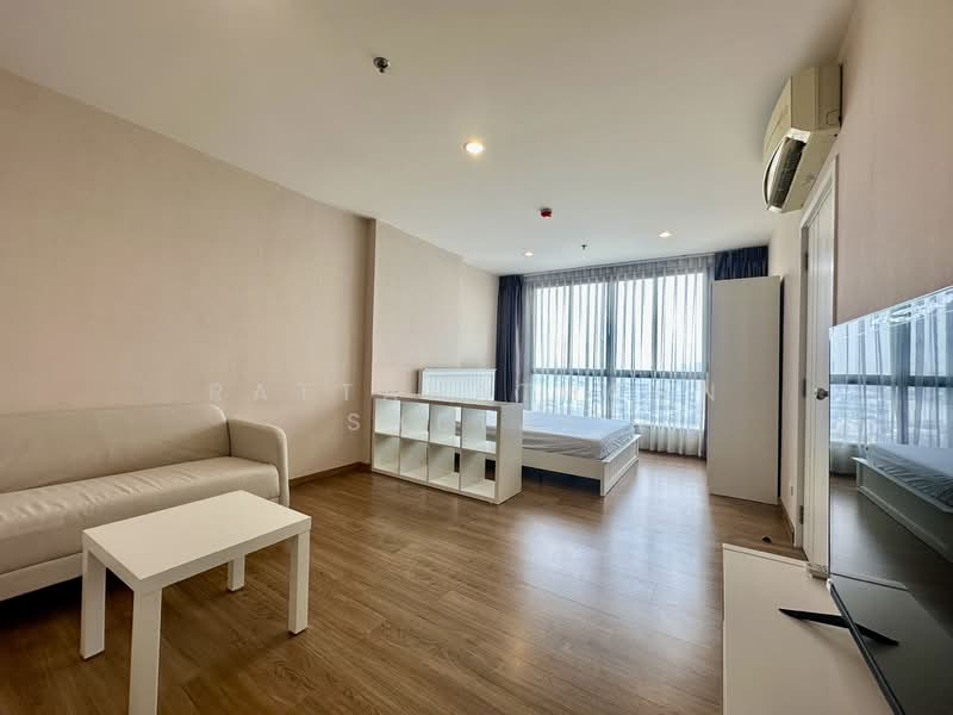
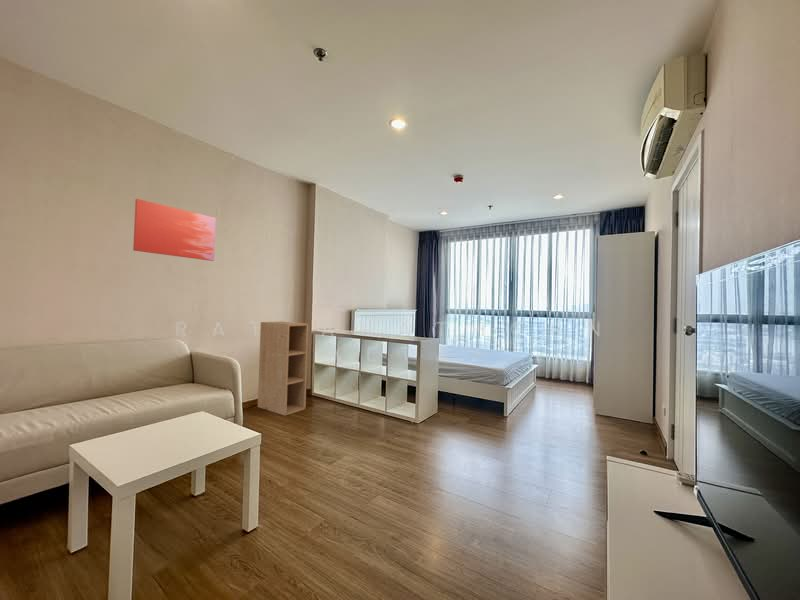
+ wall art (178, 232)
+ shelving unit (282, 365)
